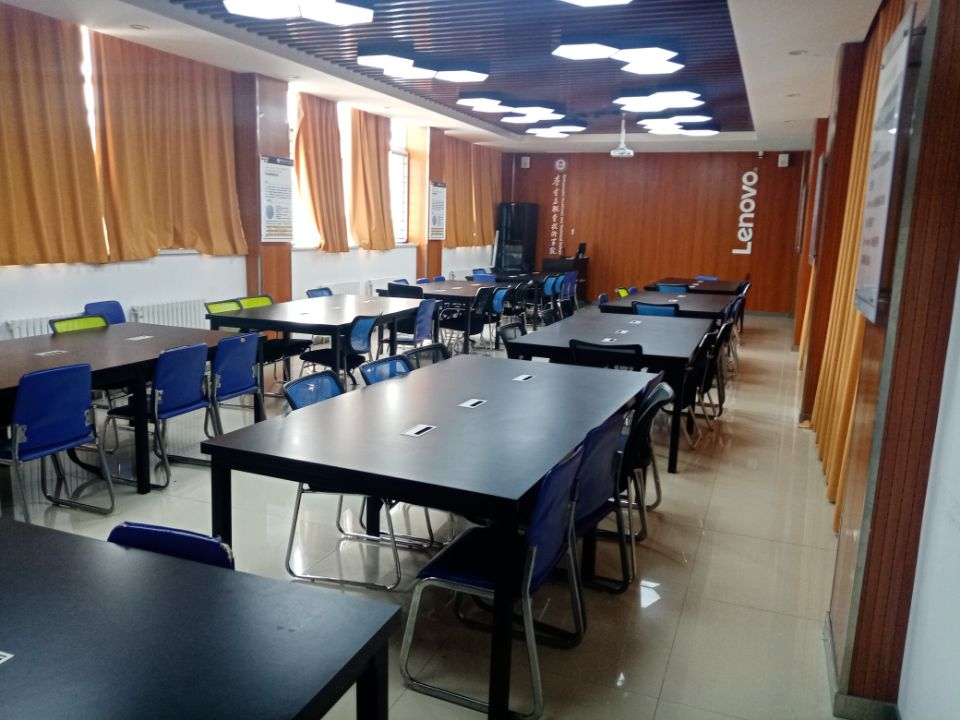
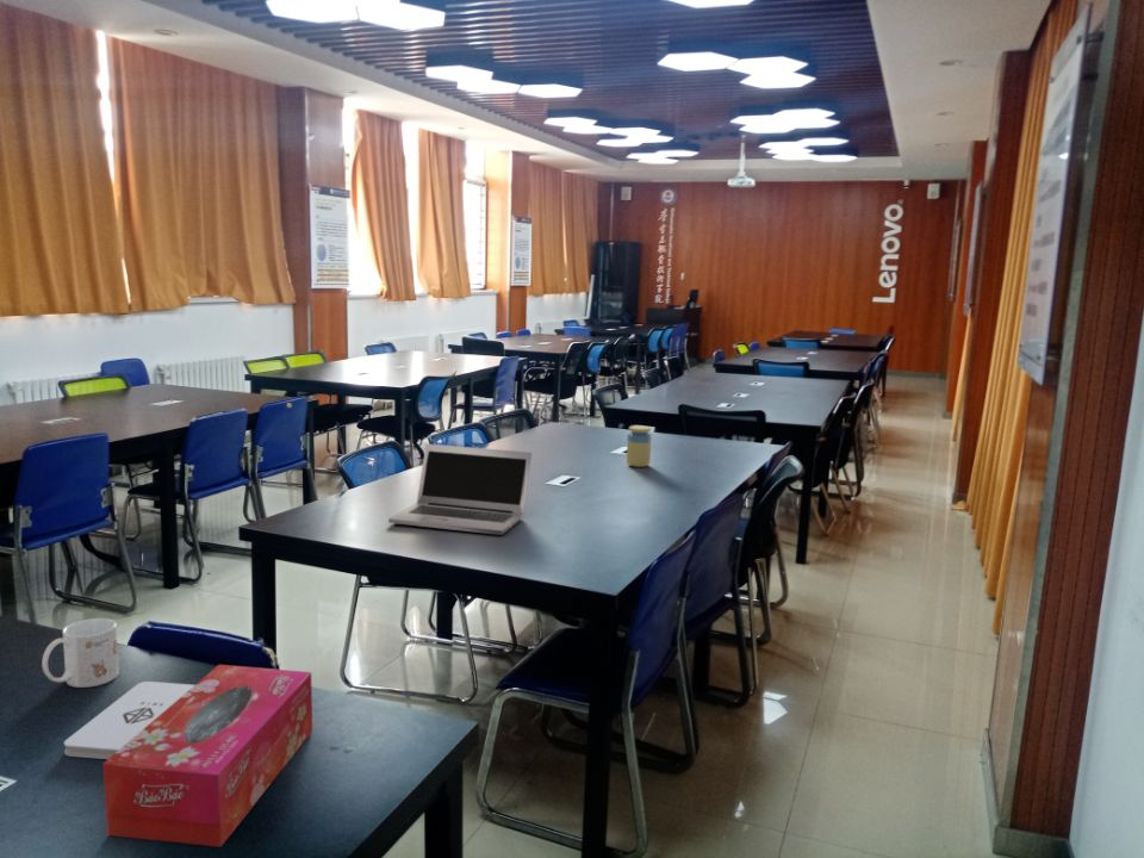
+ tissue box (219, 745)
+ mug (80, 655)
+ jar (639, 446)
+ notepad (142, 717)
+ laptop (461, 486)
